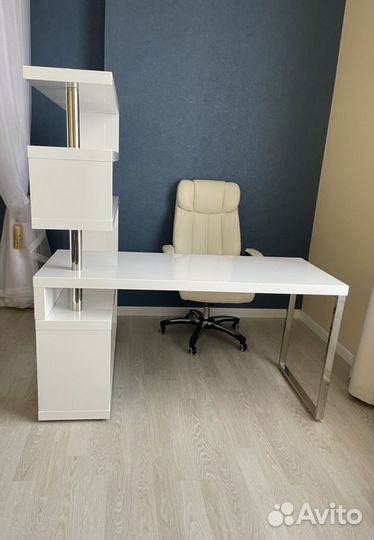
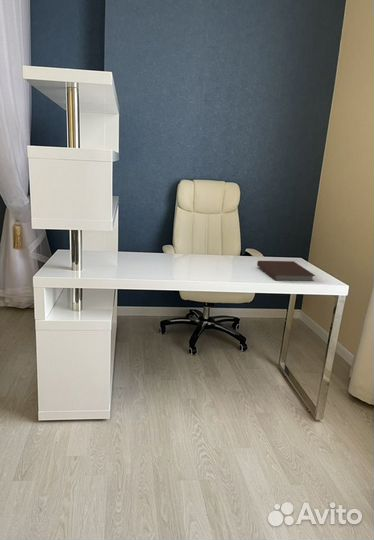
+ notebook (284, 270)
